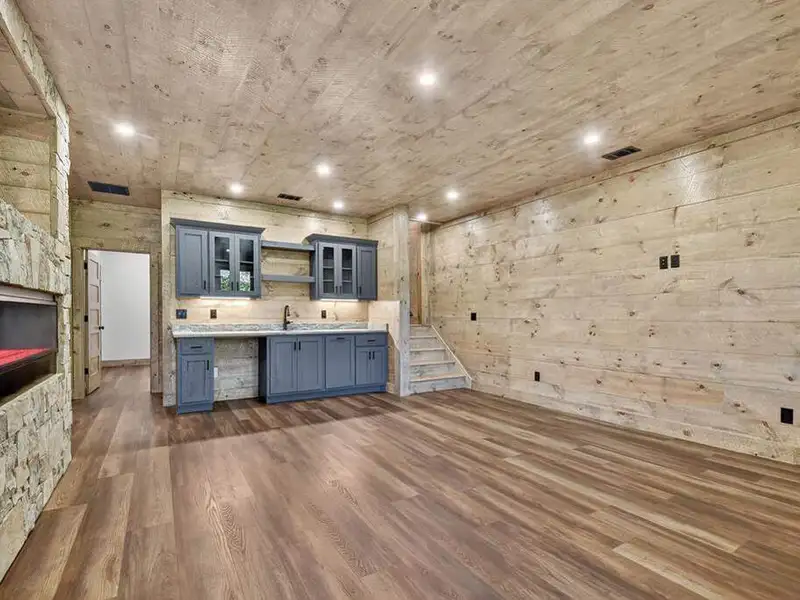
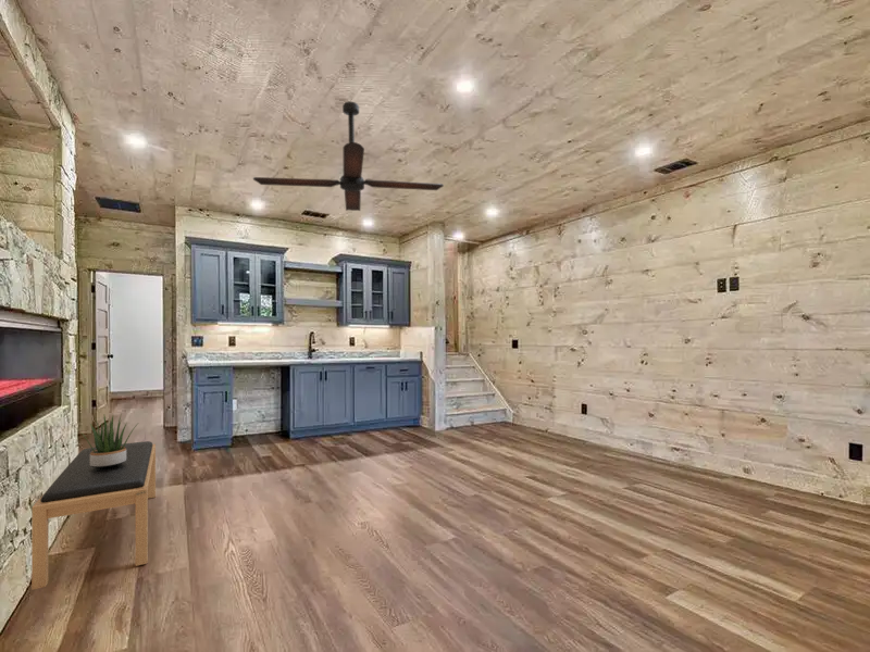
+ potted plant (108, 440)
+ bench (108, 496)
+ ceiling fan (351, 147)
